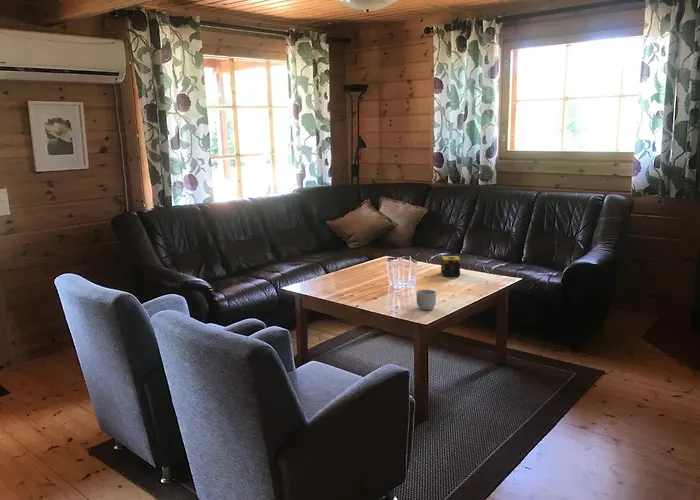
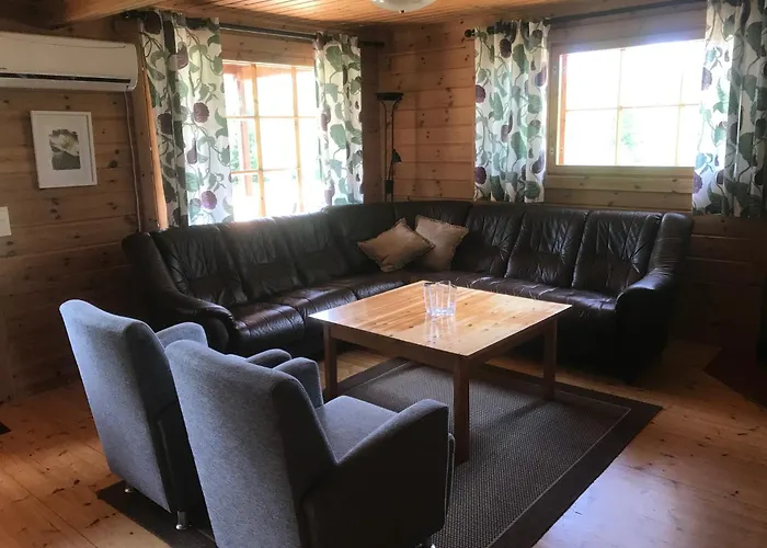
- candle (450, 266)
- mug (425, 299)
